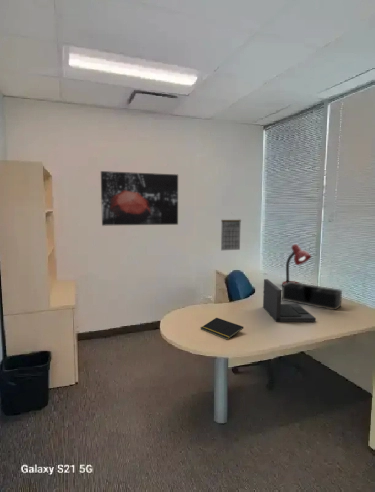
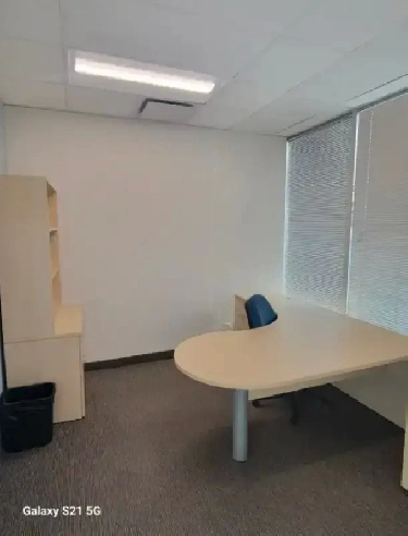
- desk lamp (296, 264)
- wall art (141, 199)
- desk organizer (310, 295)
- laptop (288, 304)
- notepad (221, 328)
- calendar (231, 231)
